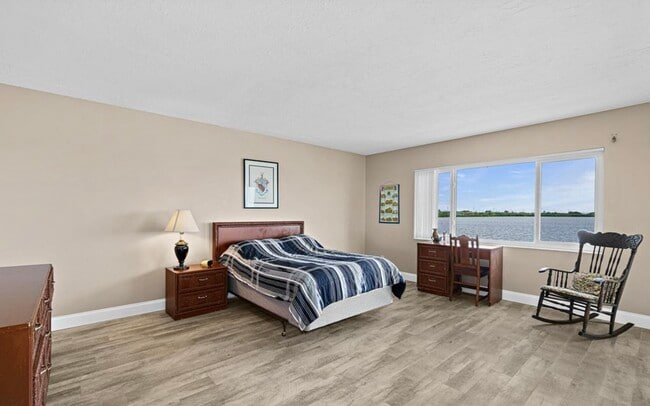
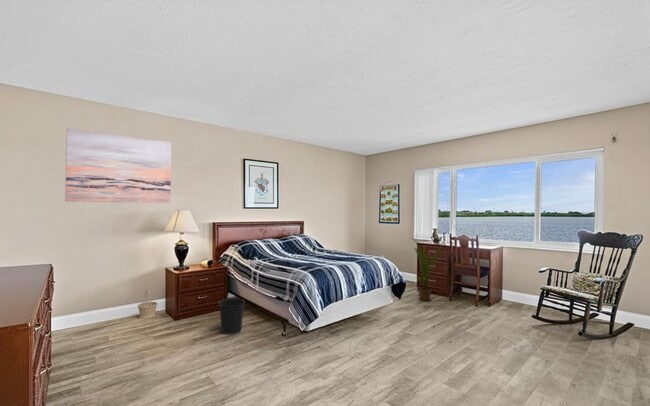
+ basket (147, 303)
+ wastebasket (231, 316)
+ wall art (123, 169)
+ house plant (421, 268)
